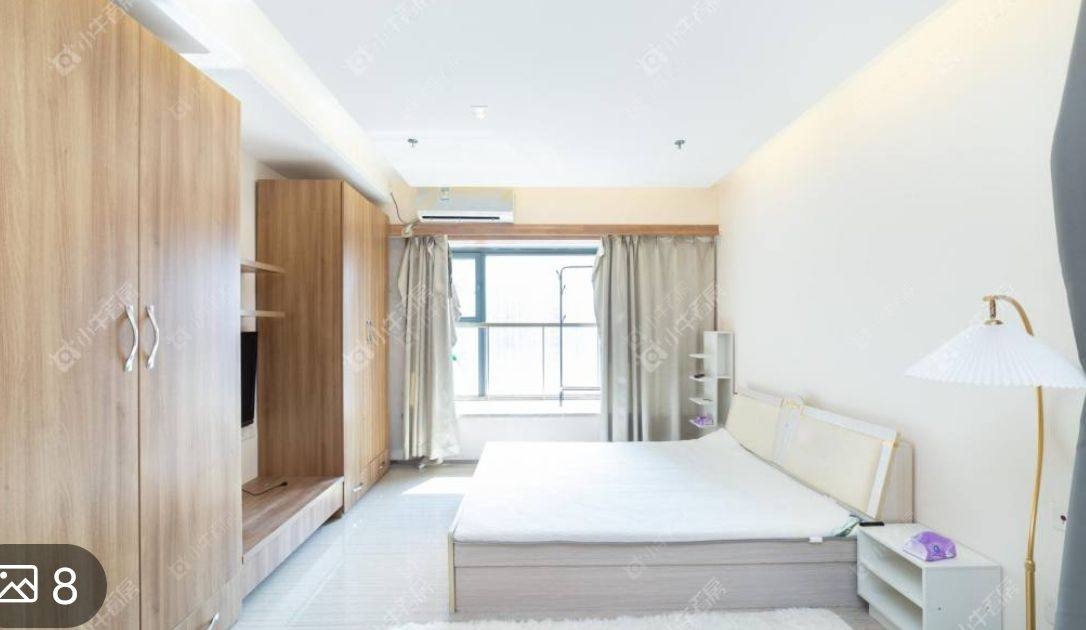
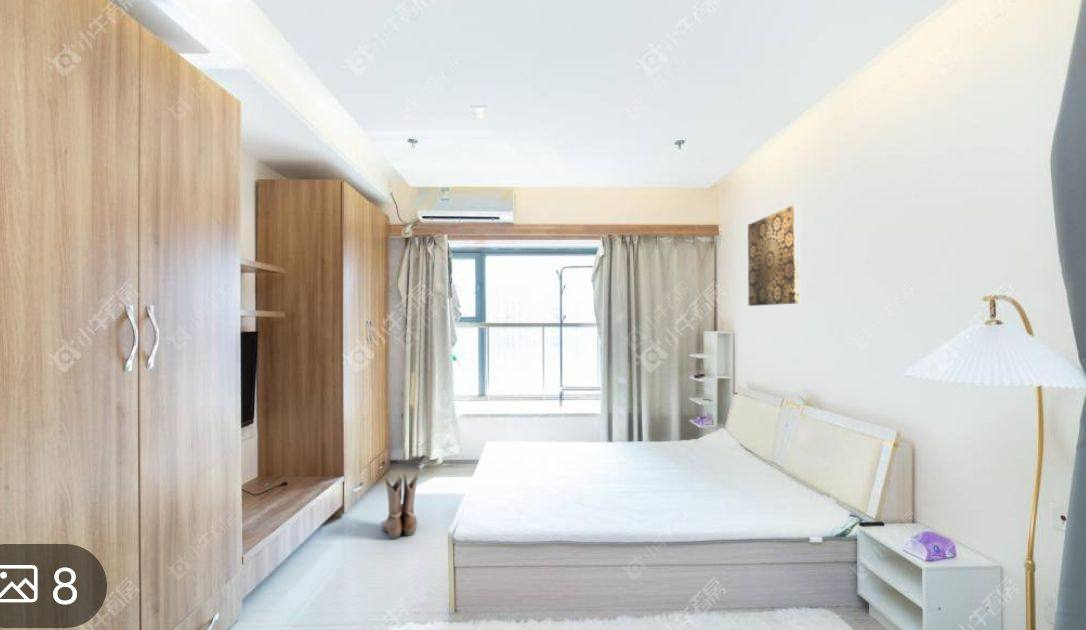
+ boots (400, 500)
+ wall art (771, 260)
